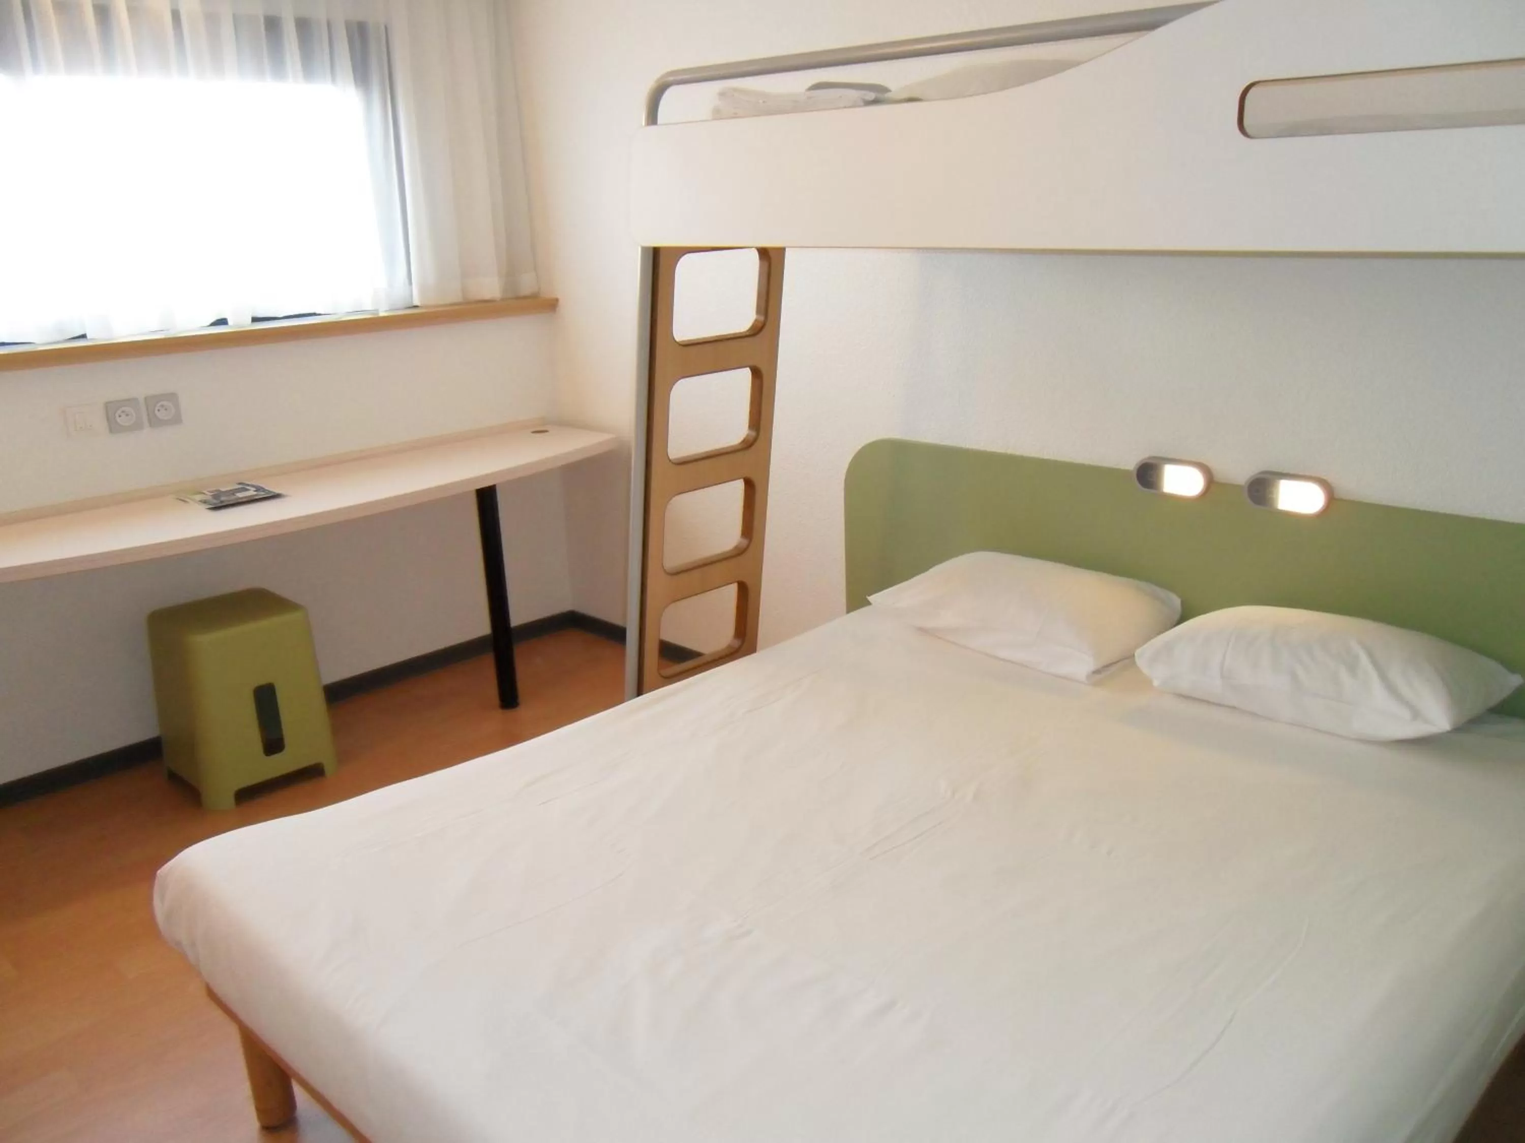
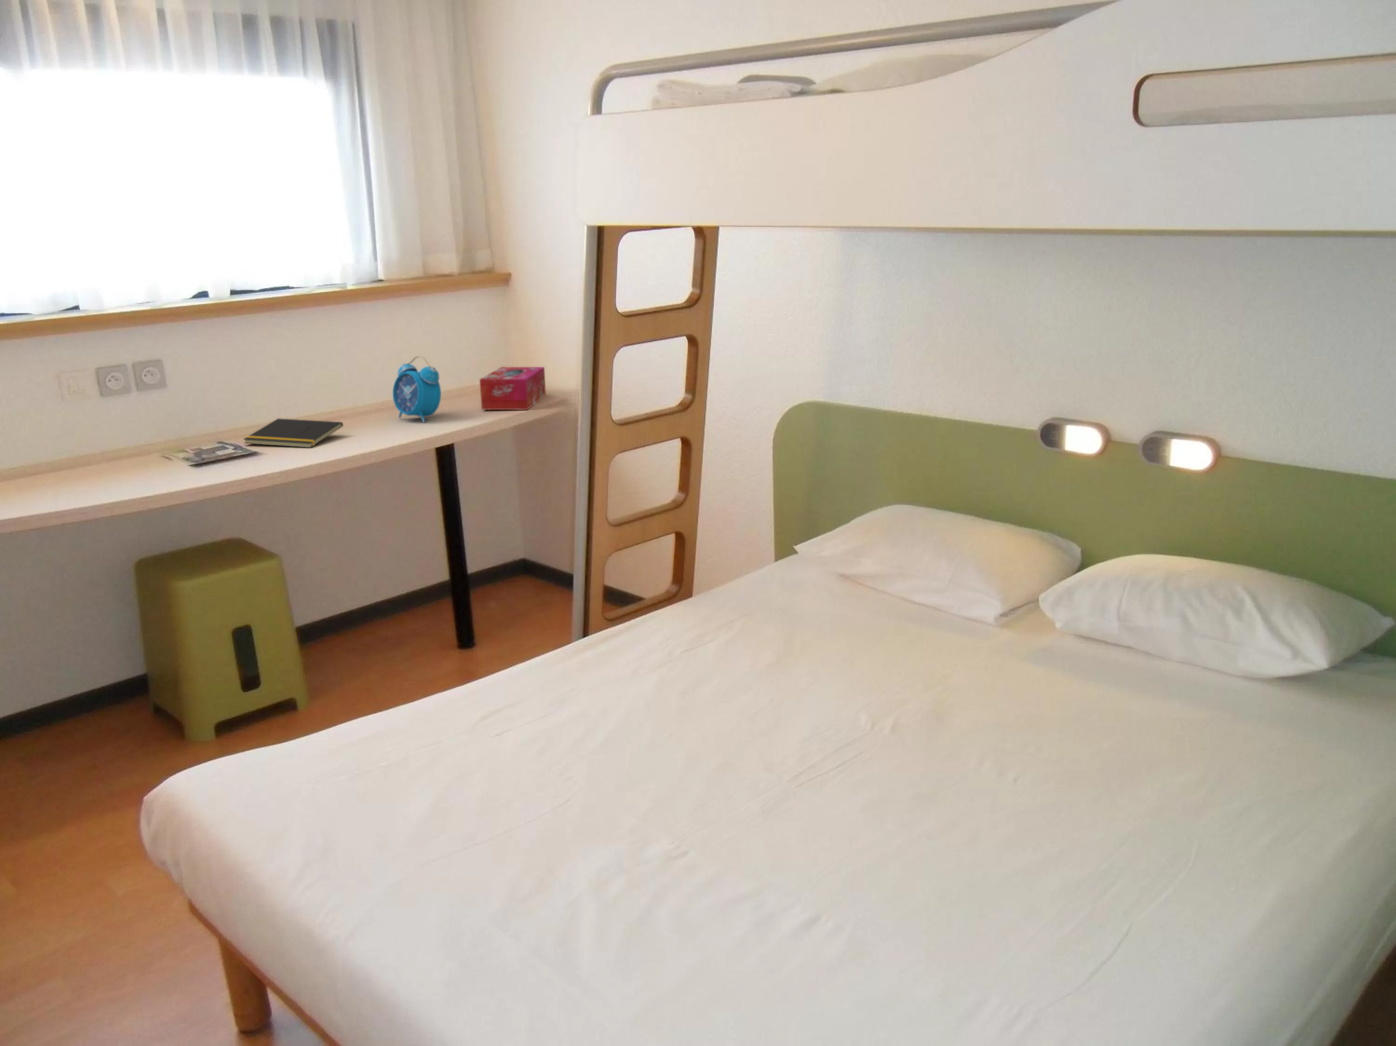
+ alarm clock (416, 388)
+ notepad (293, 432)
+ tissue box (513, 387)
